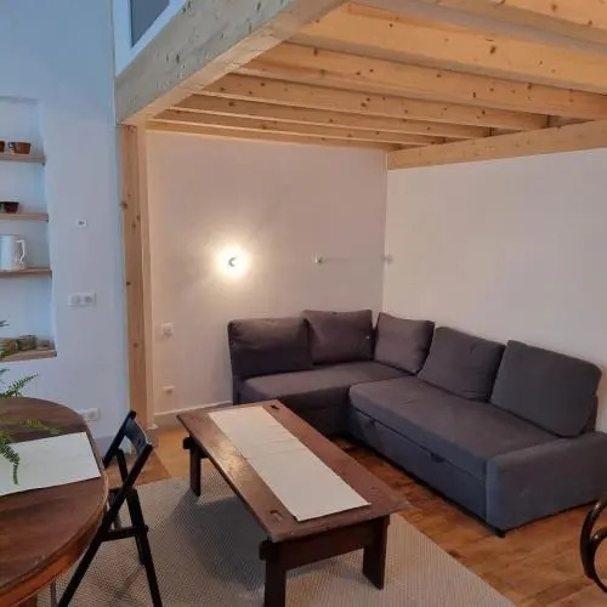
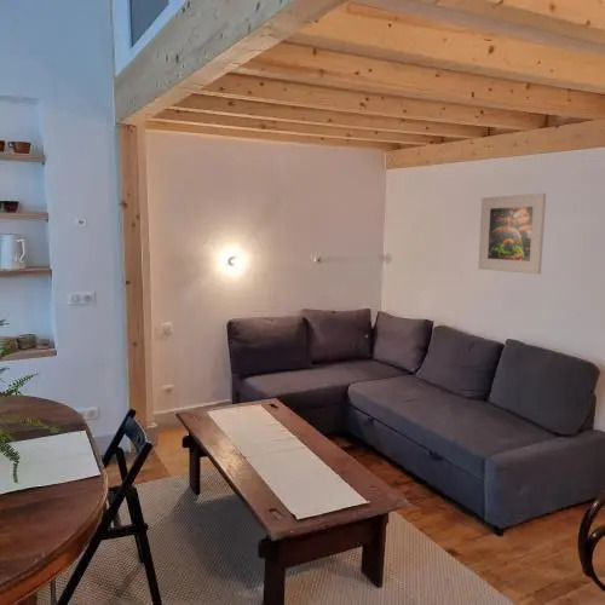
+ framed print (509, 234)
